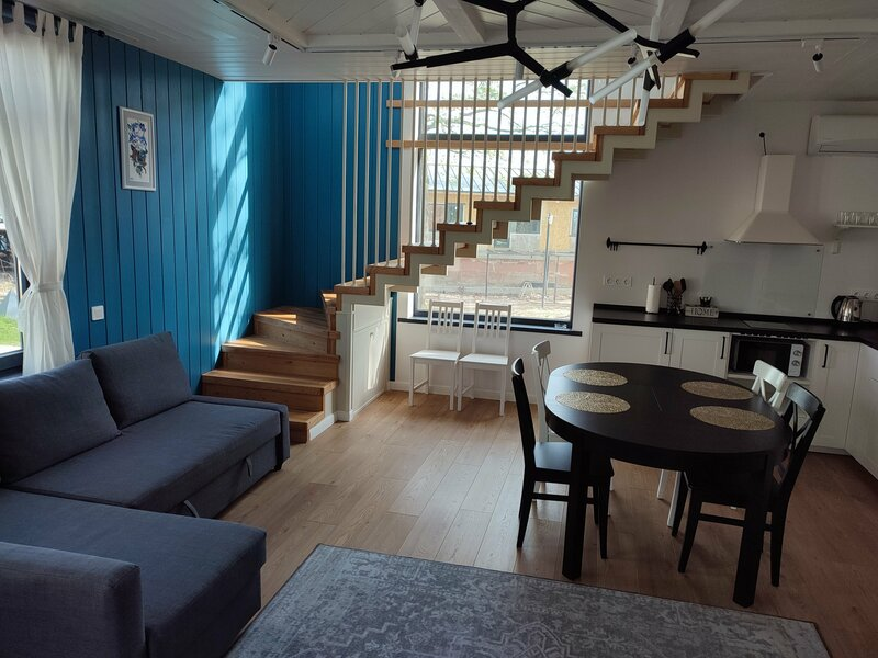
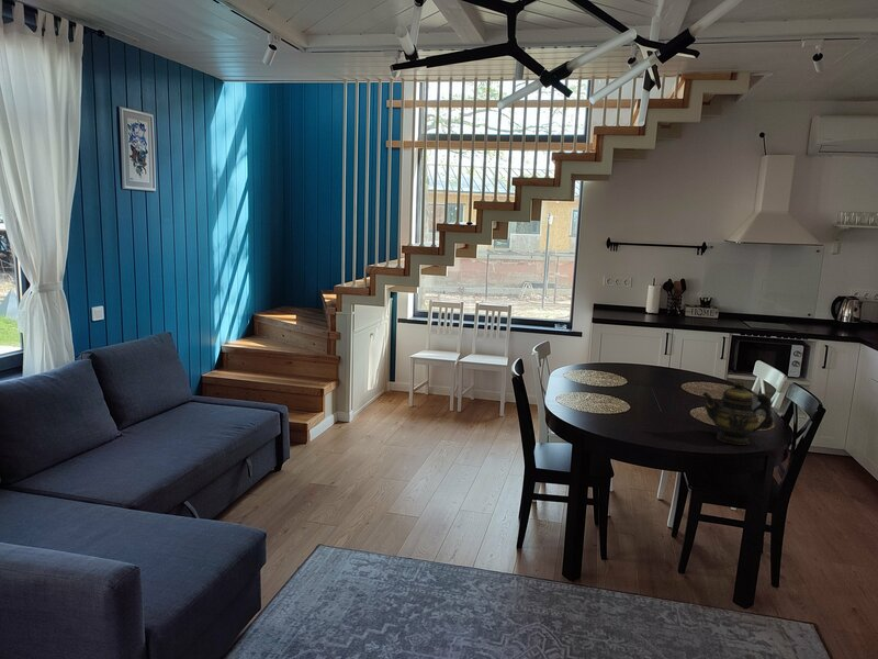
+ teapot (736, 410)
